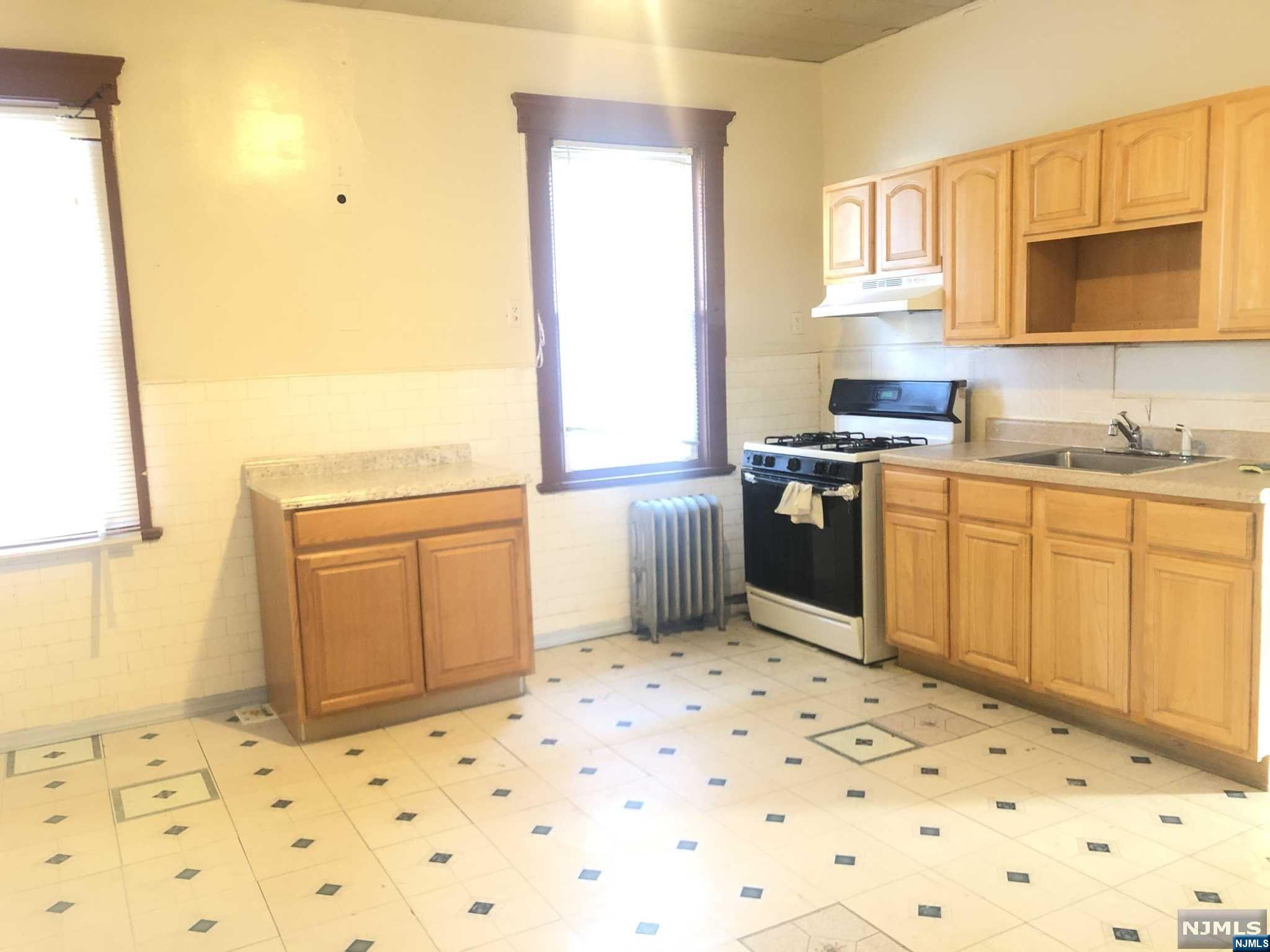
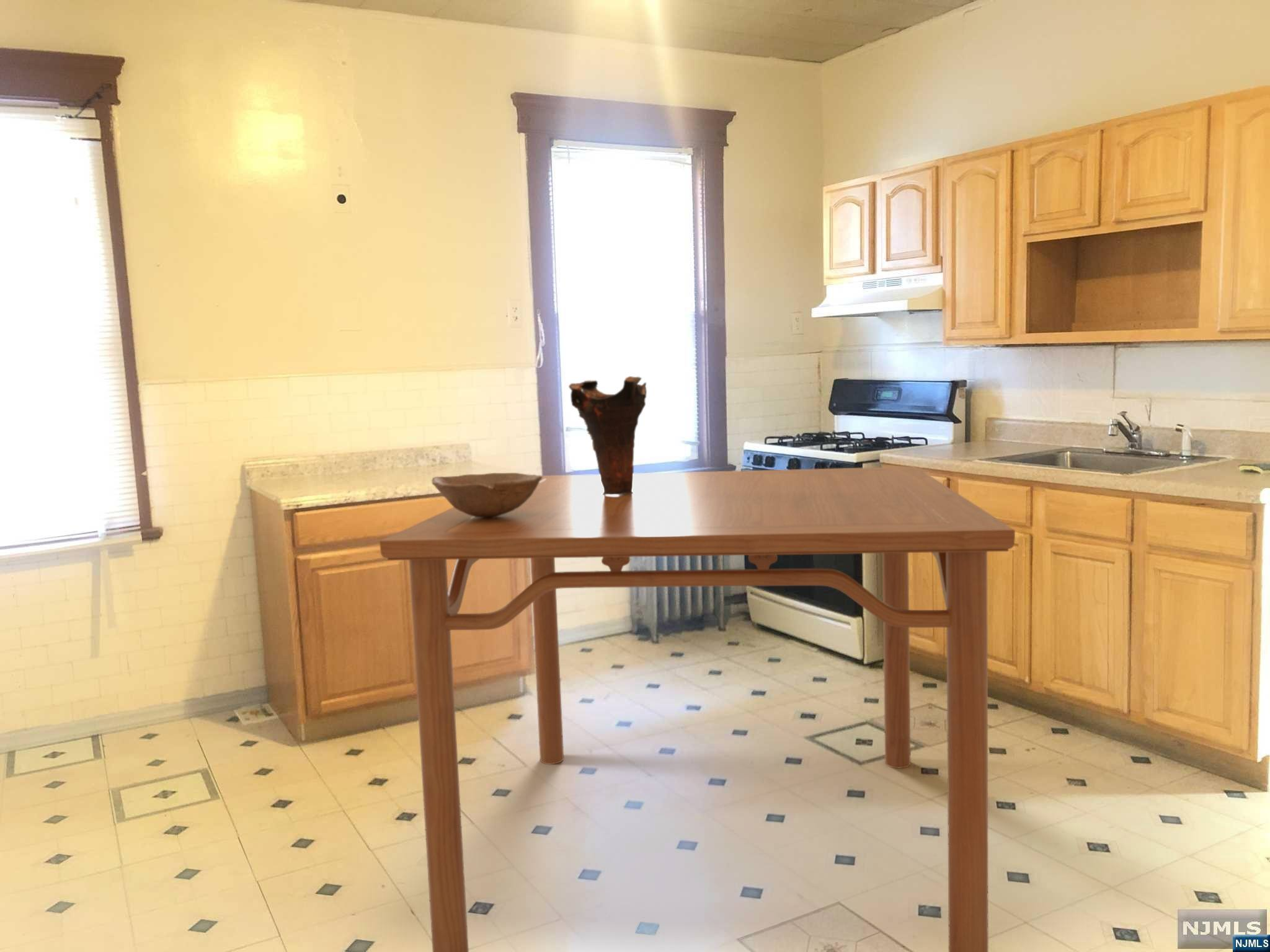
+ bowl (487, 495)
+ vase (611, 434)
+ dining table (708, 586)
